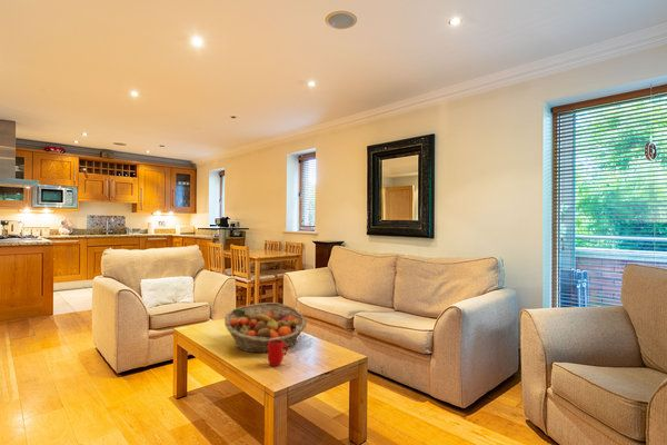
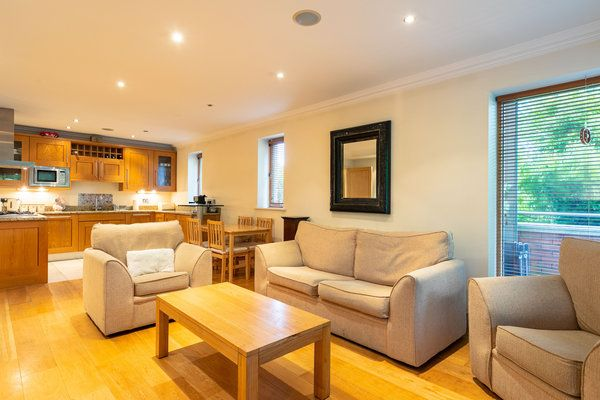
- mug (278, 352)
- fruit basket (266, 326)
